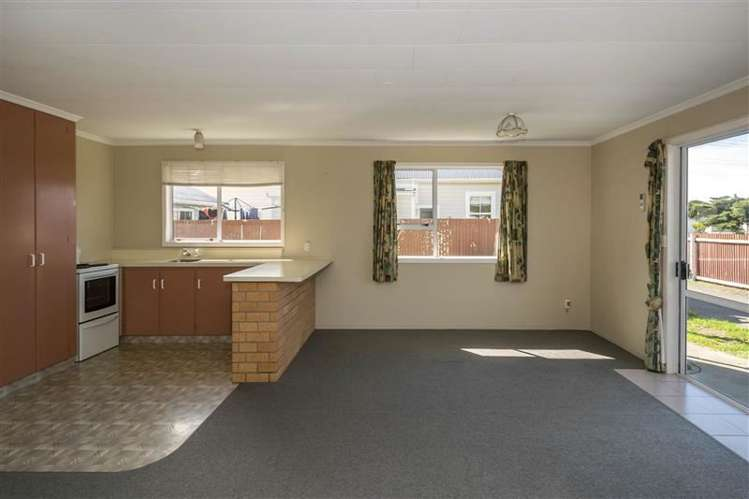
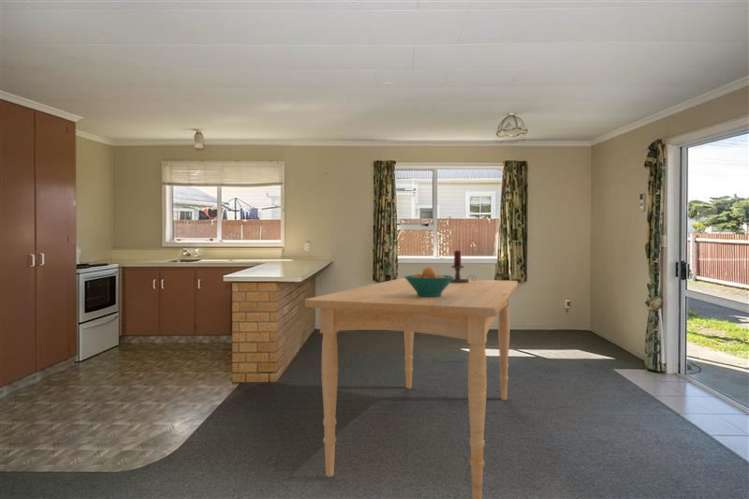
+ candle holder (461, 266)
+ fruit bowl (429, 281)
+ dining table (412, 359)
